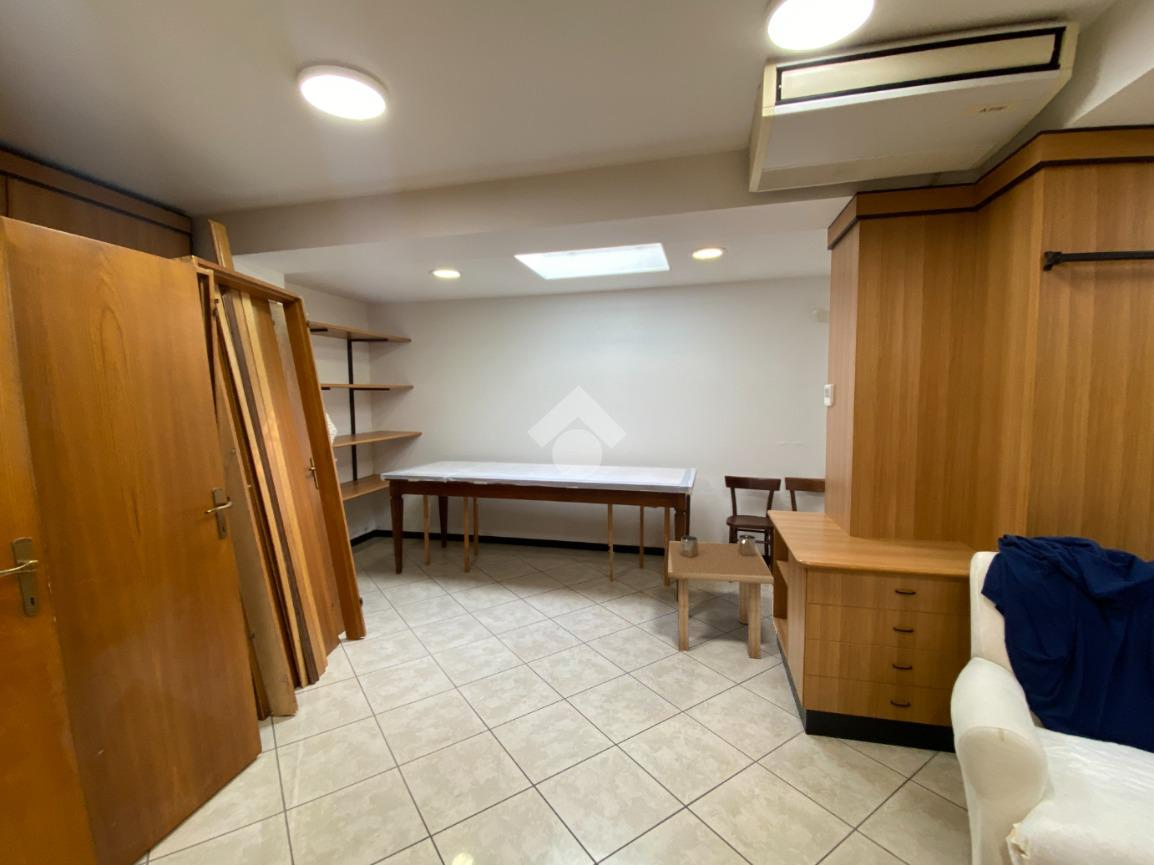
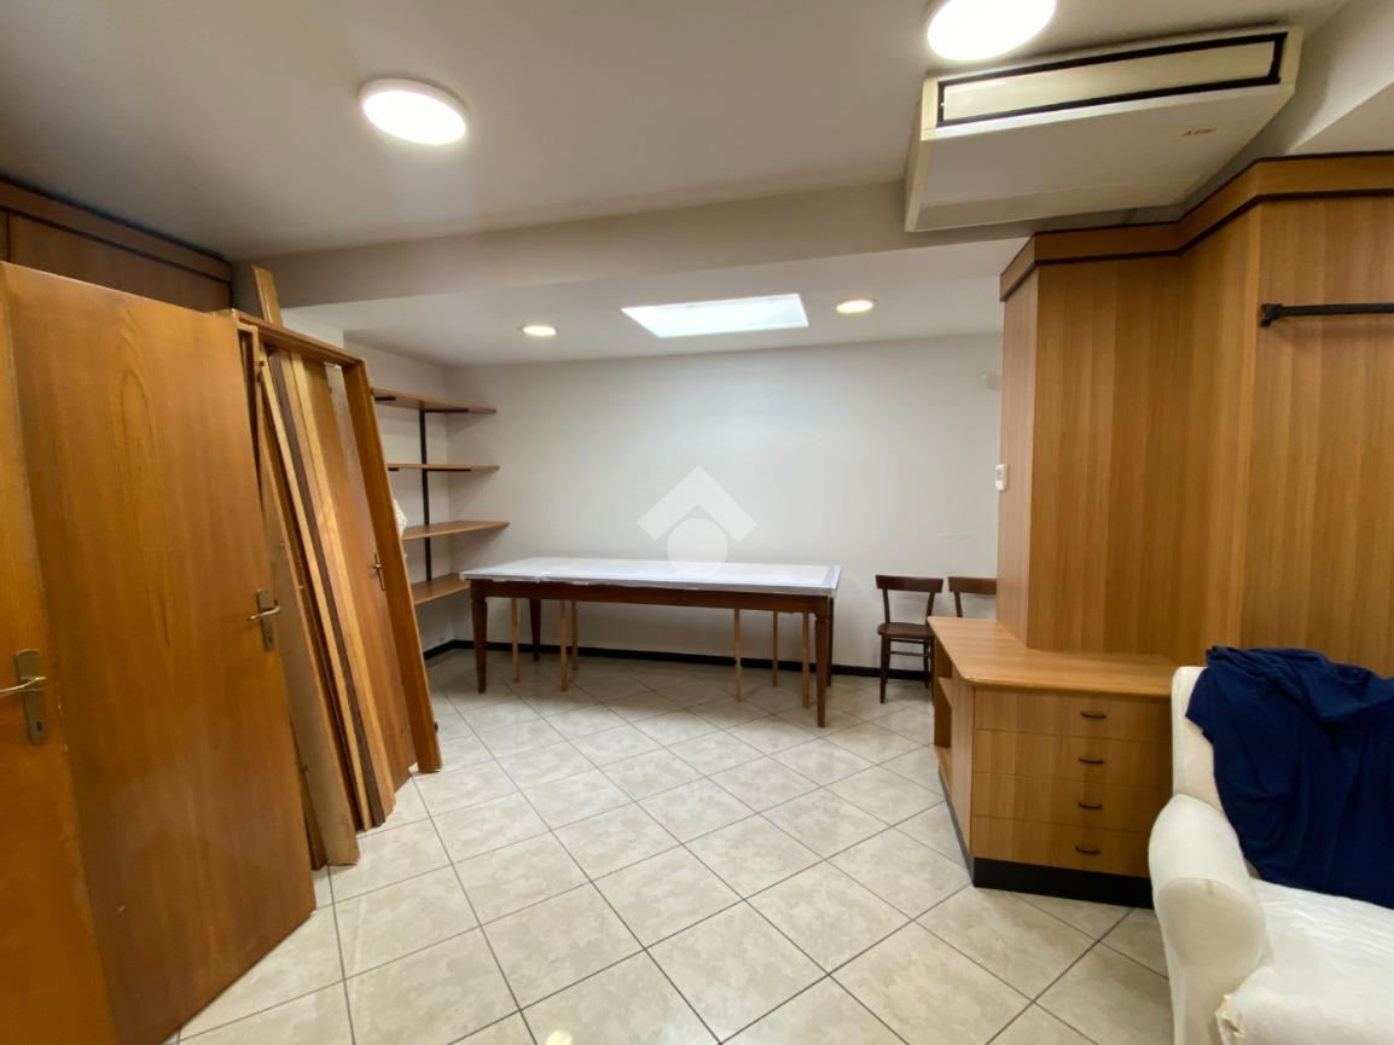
- side table (715, 580)
